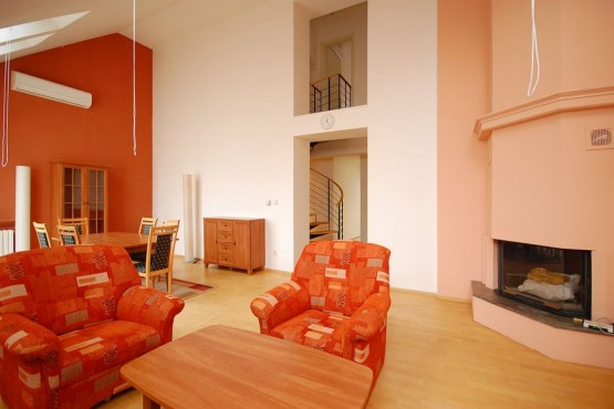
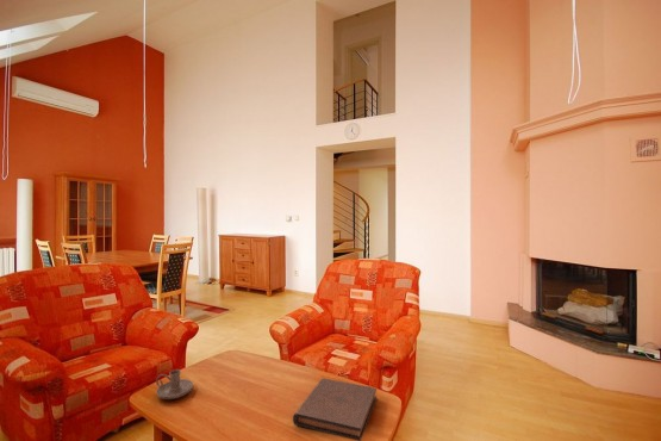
+ candle holder (172, 381)
+ book (337, 404)
